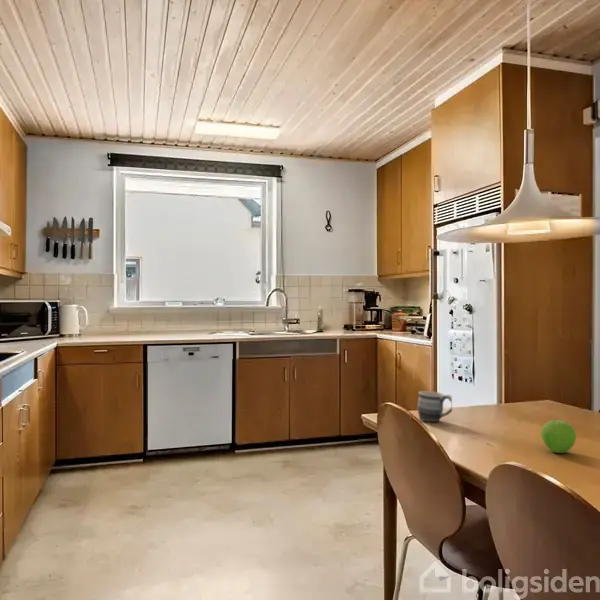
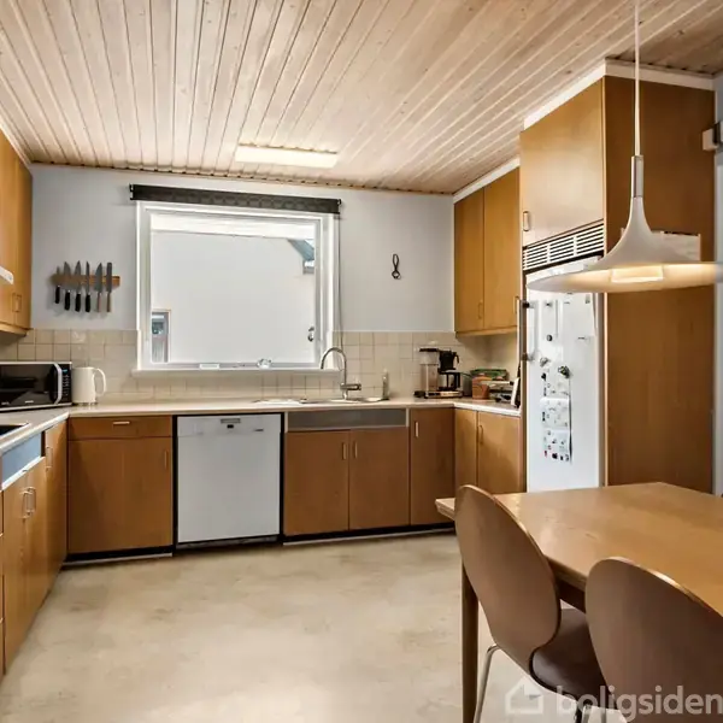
- fruit (558, 436)
- mug (435, 406)
